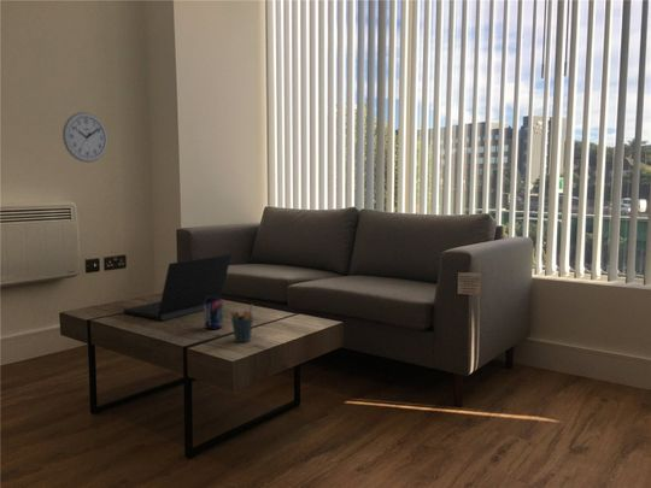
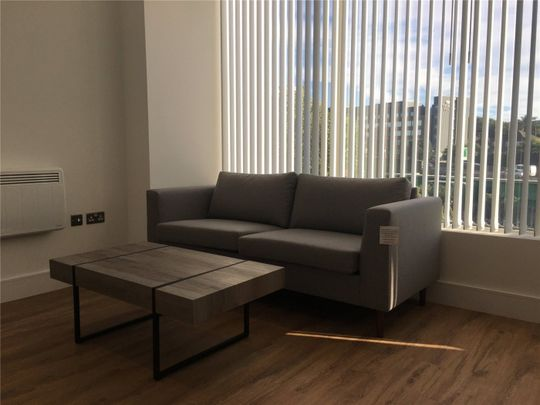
- beverage can (213, 312)
- pen holder (242, 323)
- wall clock (86, 137)
- laptop computer (177, 283)
